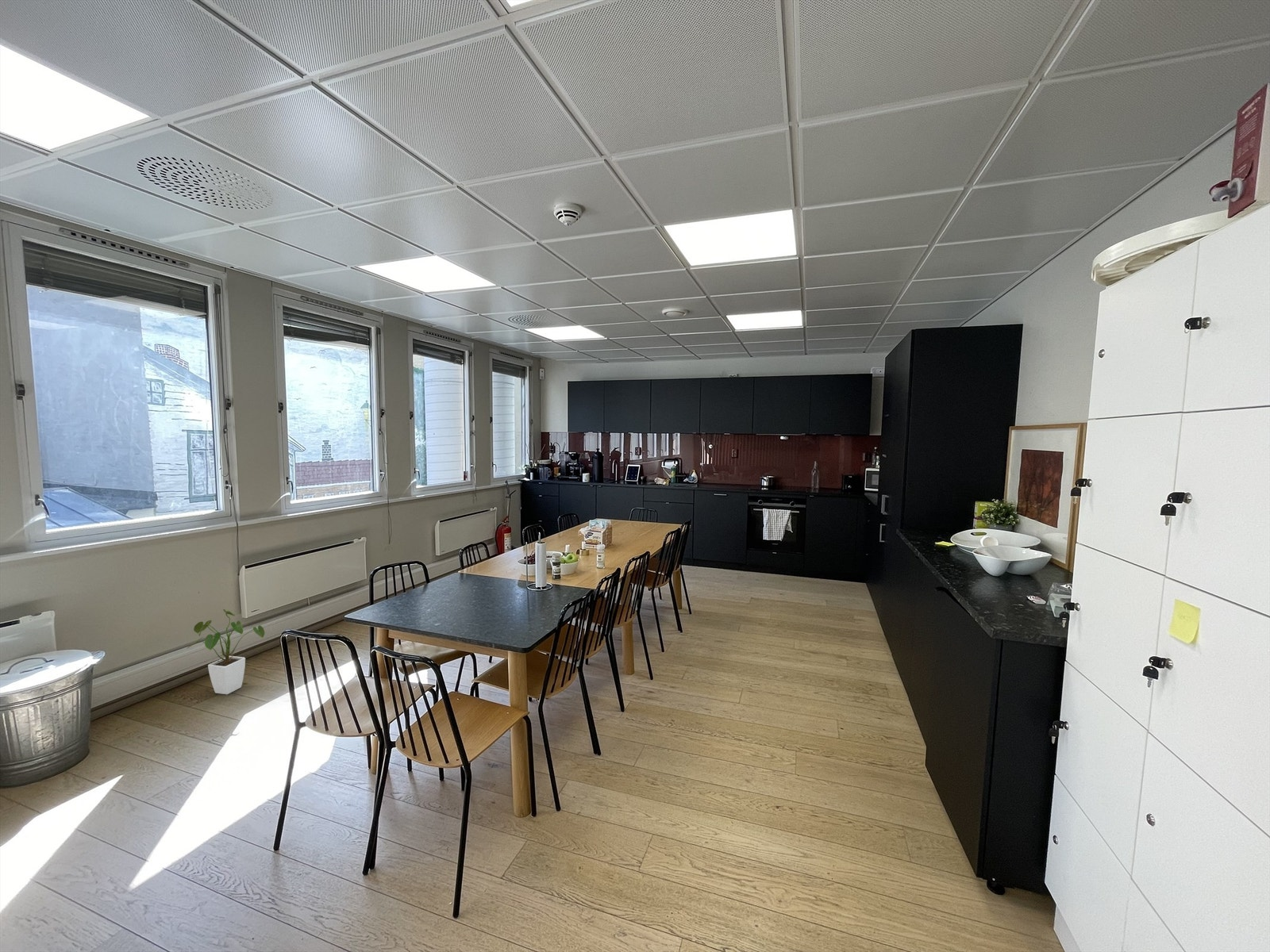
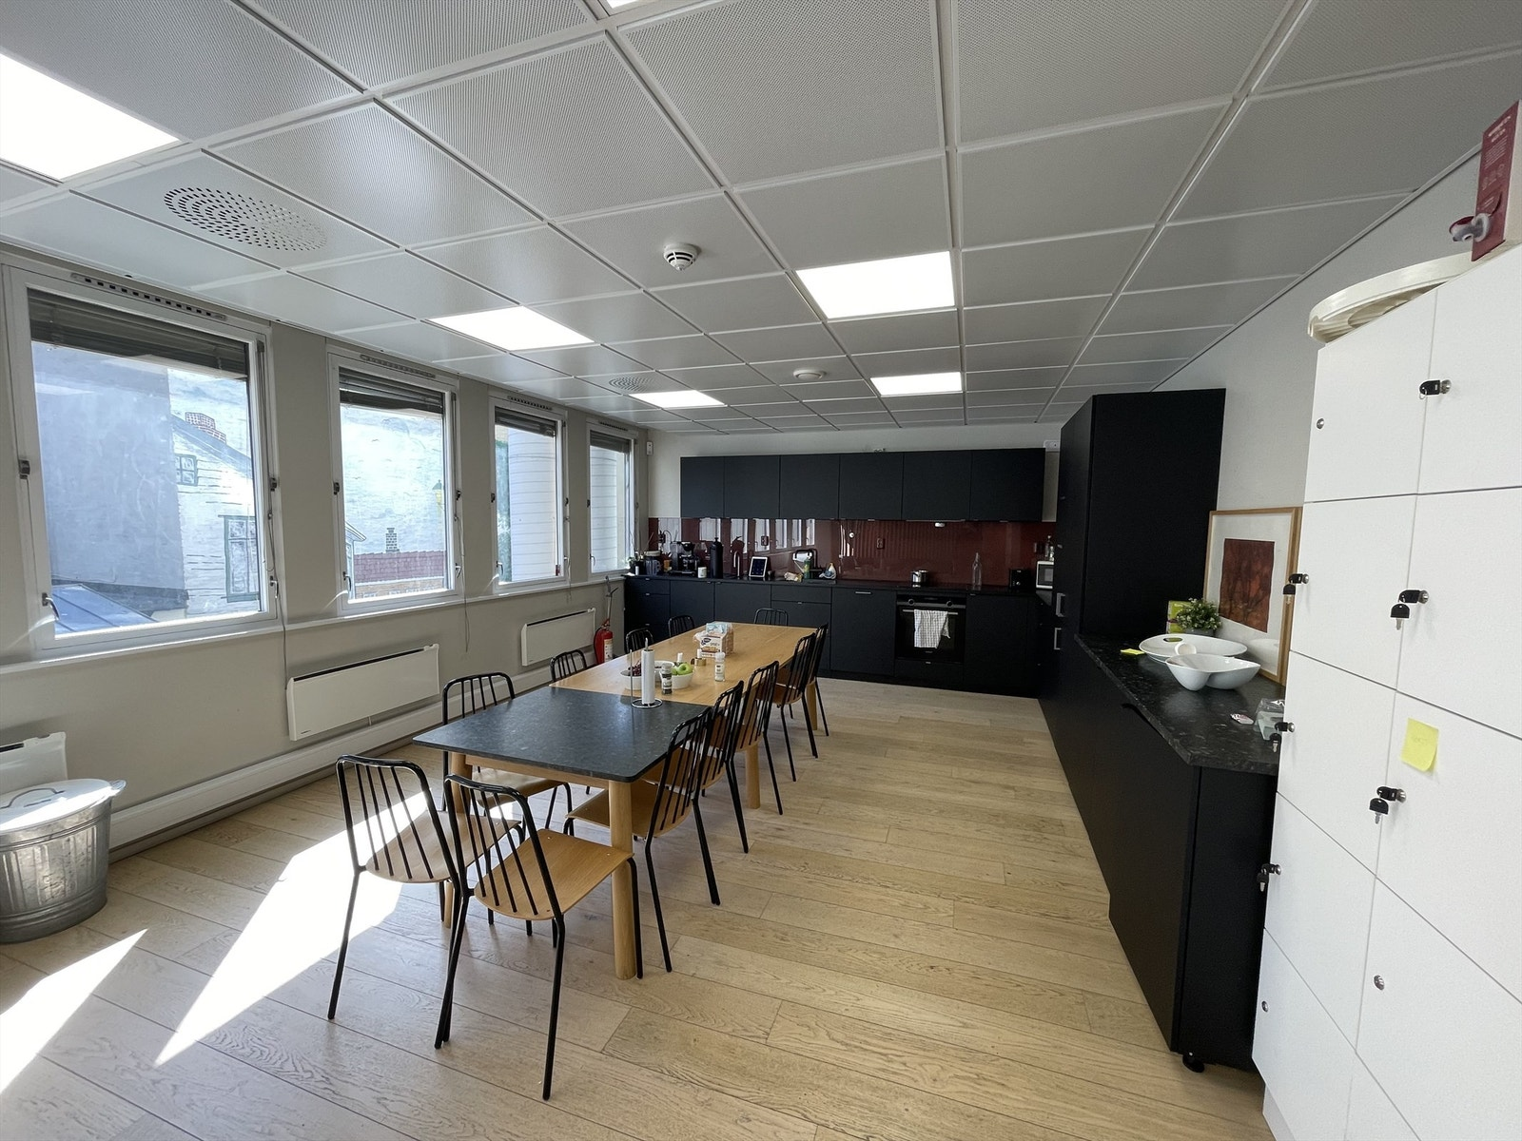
- house plant (232, 651)
